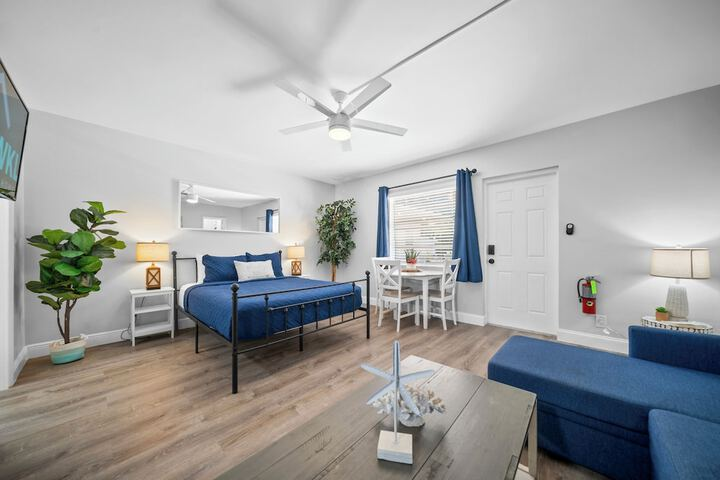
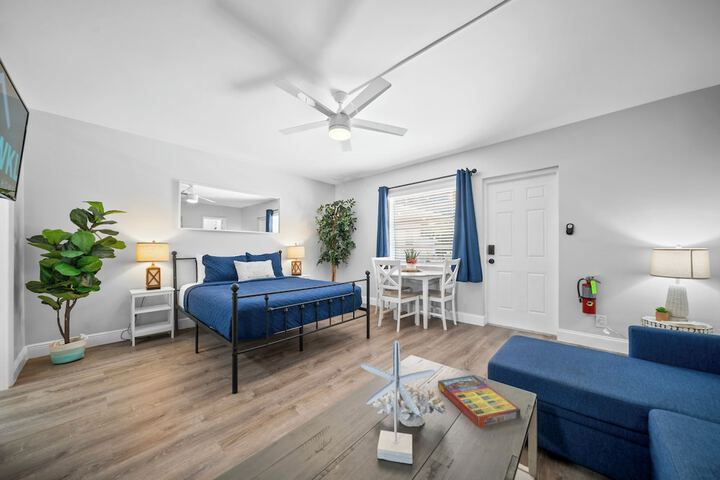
+ game compilation box (475, 397)
